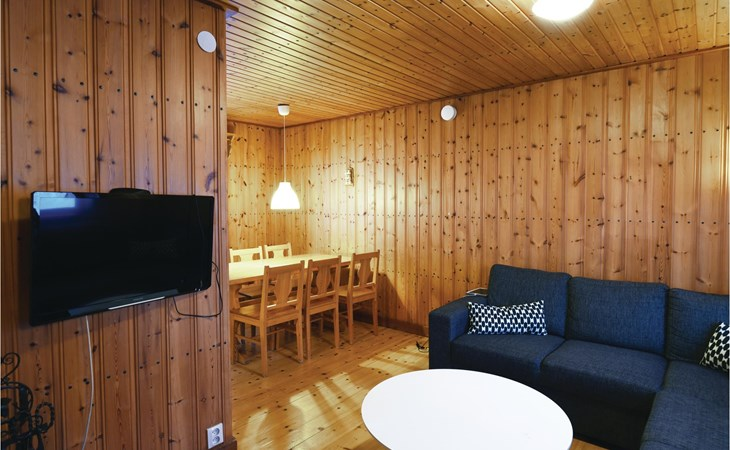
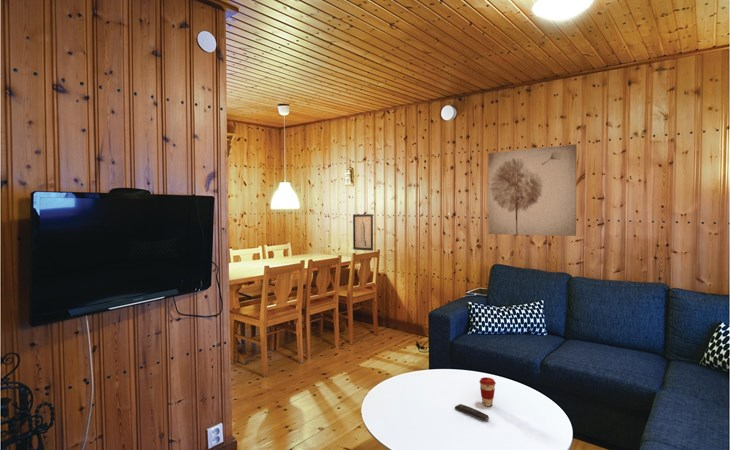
+ coffee cup (487, 391)
+ wall art (362, 232)
+ remote control (472, 411)
+ wall art (529, 192)
